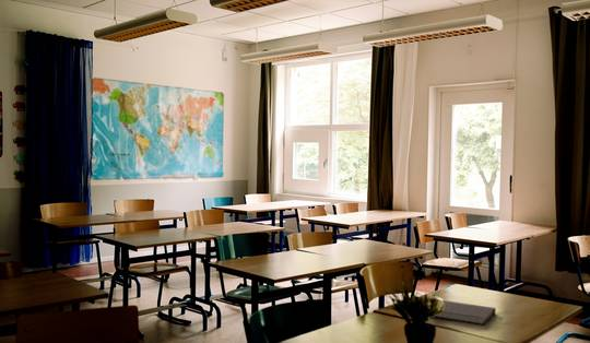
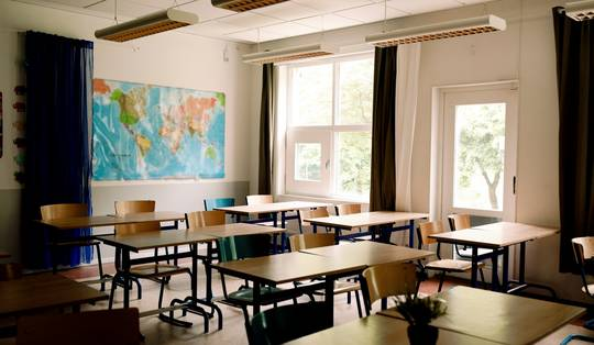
- notebook (461, 311)
